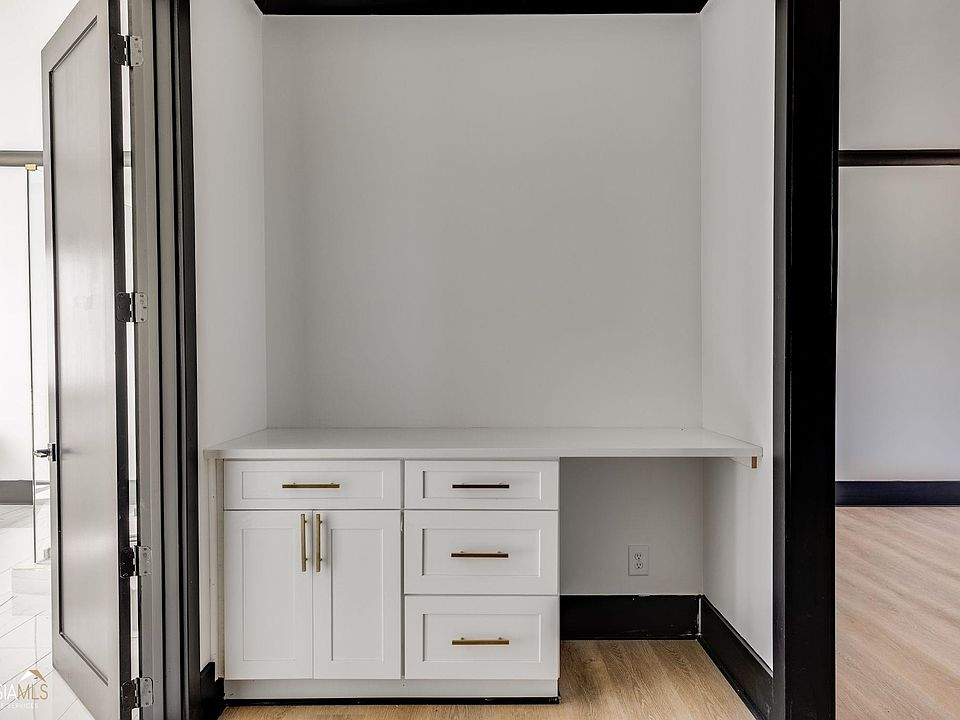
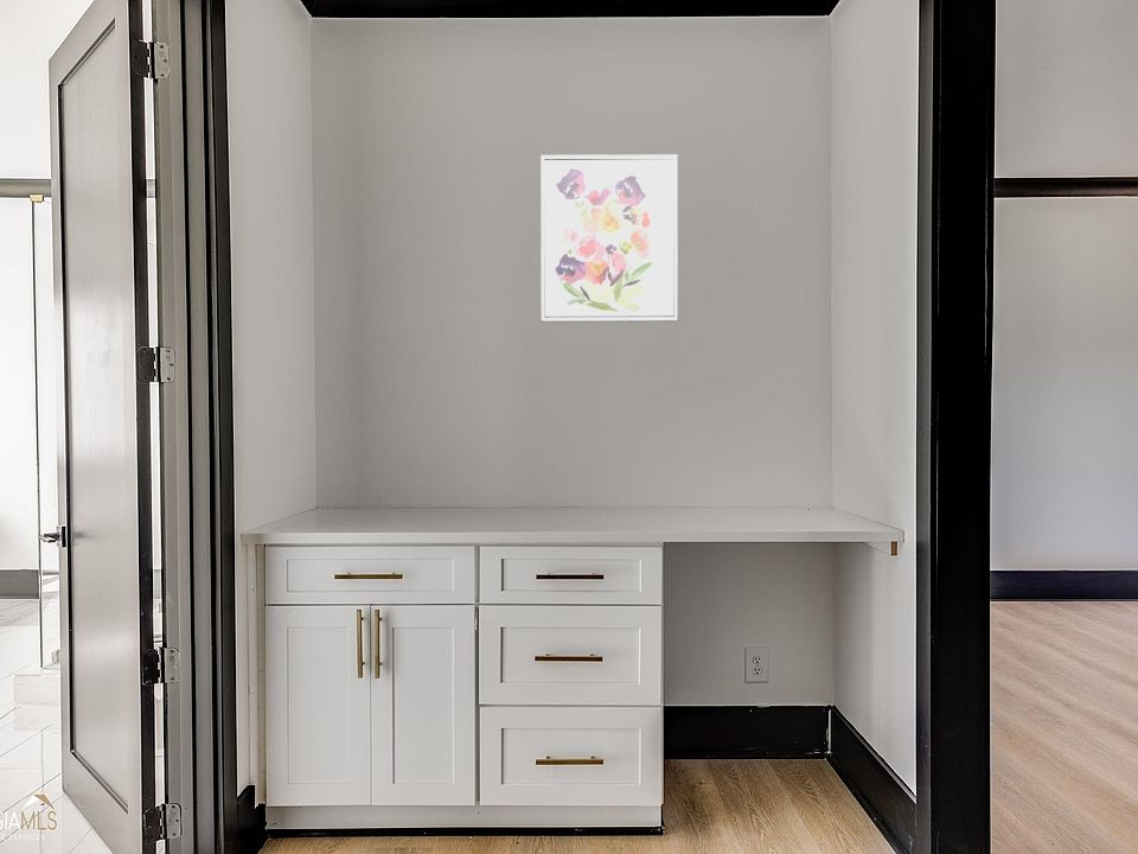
+ wall art (608, 238)
